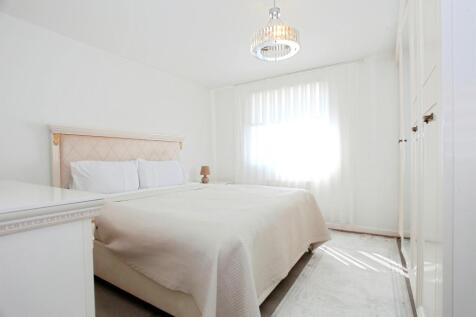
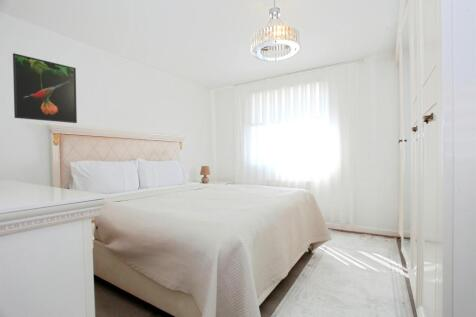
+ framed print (47, 91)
